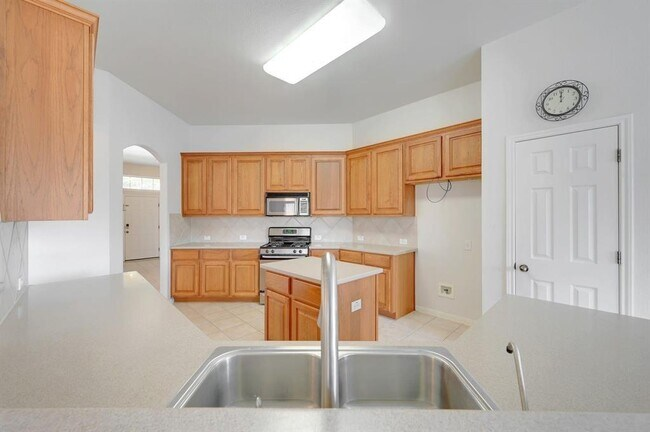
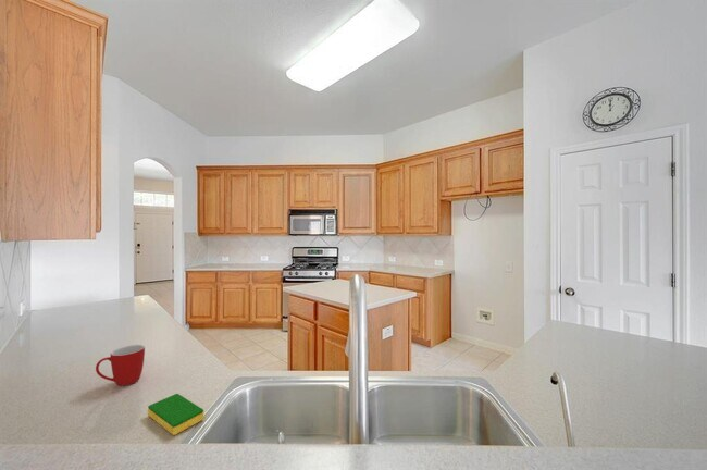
+ dish sponge (175, 412)
+ mug (121, 368)
